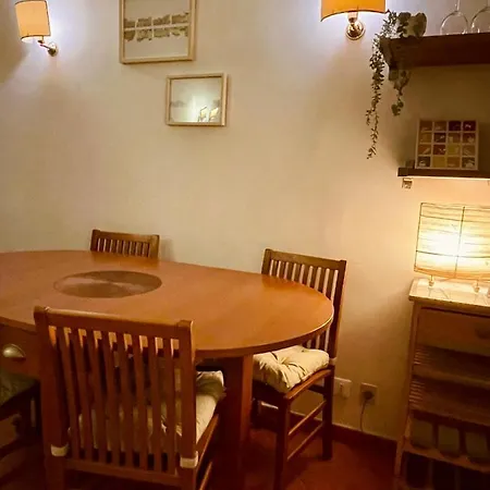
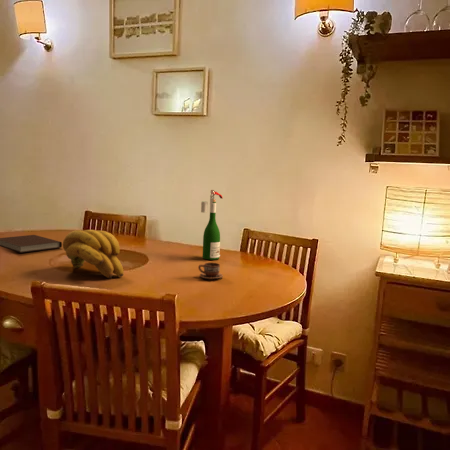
+ banana bunch (93, 251)
+ cup (210, 270)
+ notebook (28, 243)
+ wine bottle (213, 223)
